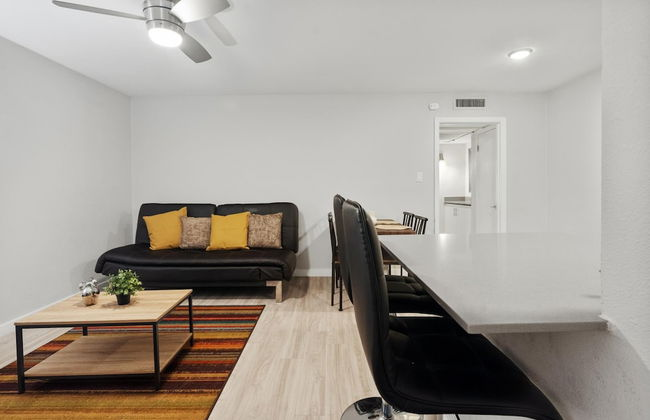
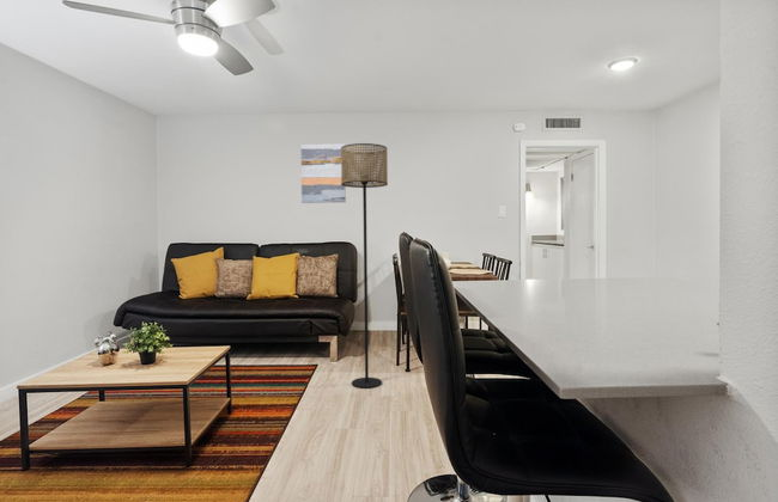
+ floor lamp (365, 265)
+ wall art (323, 173)
